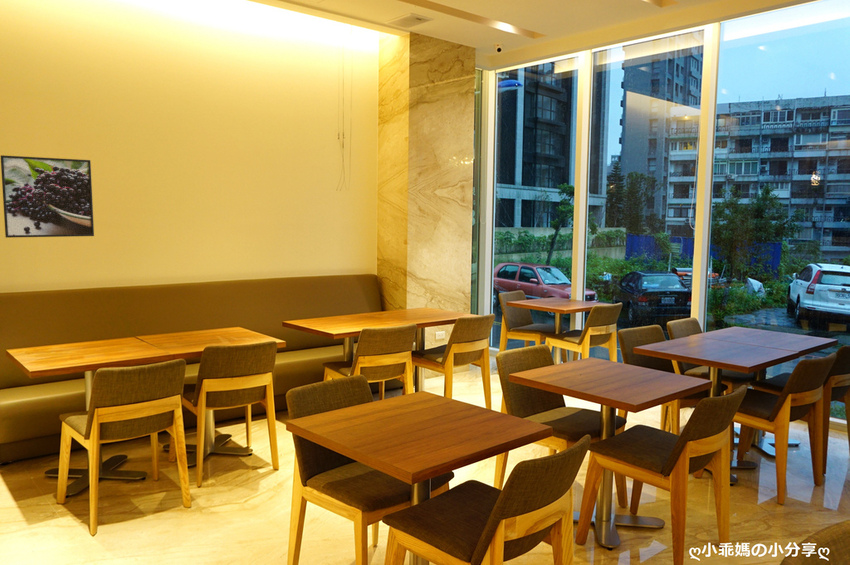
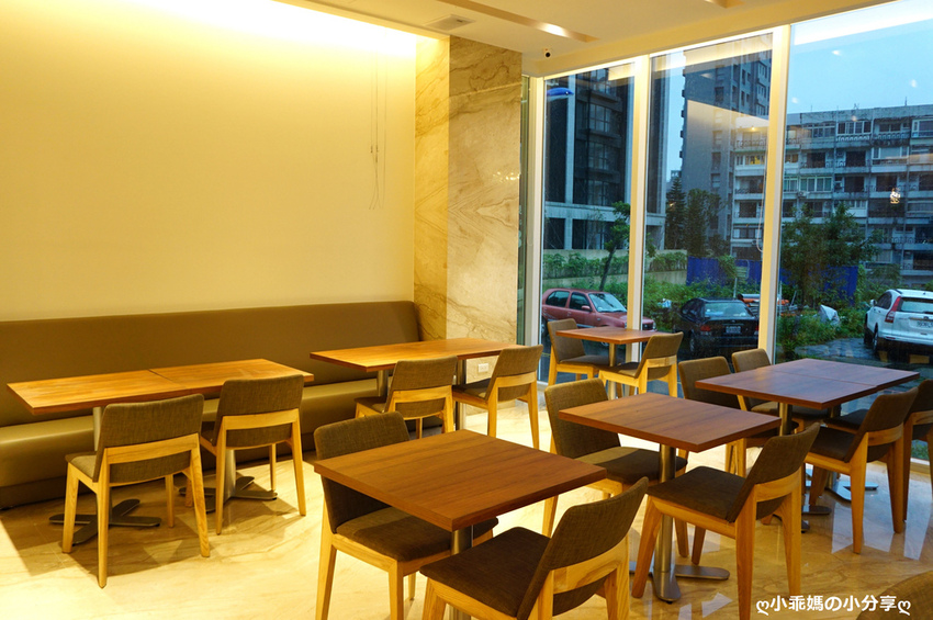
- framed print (49, 197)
